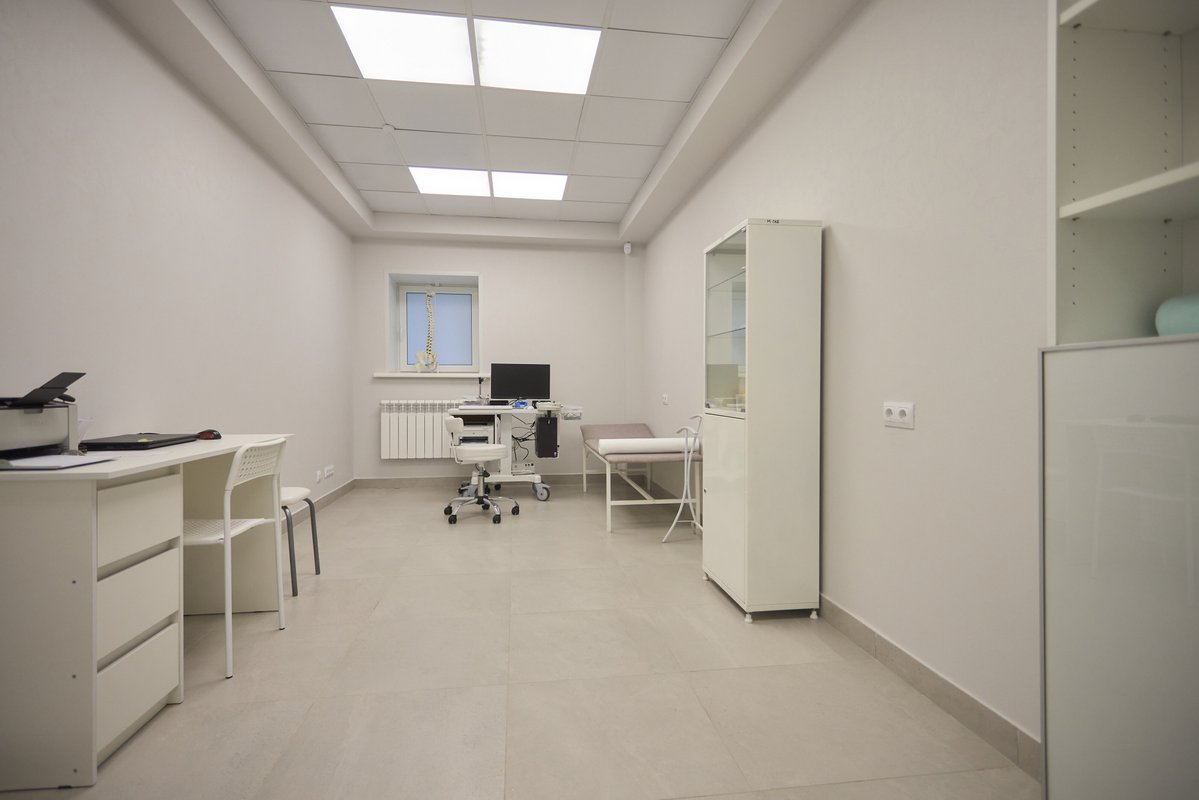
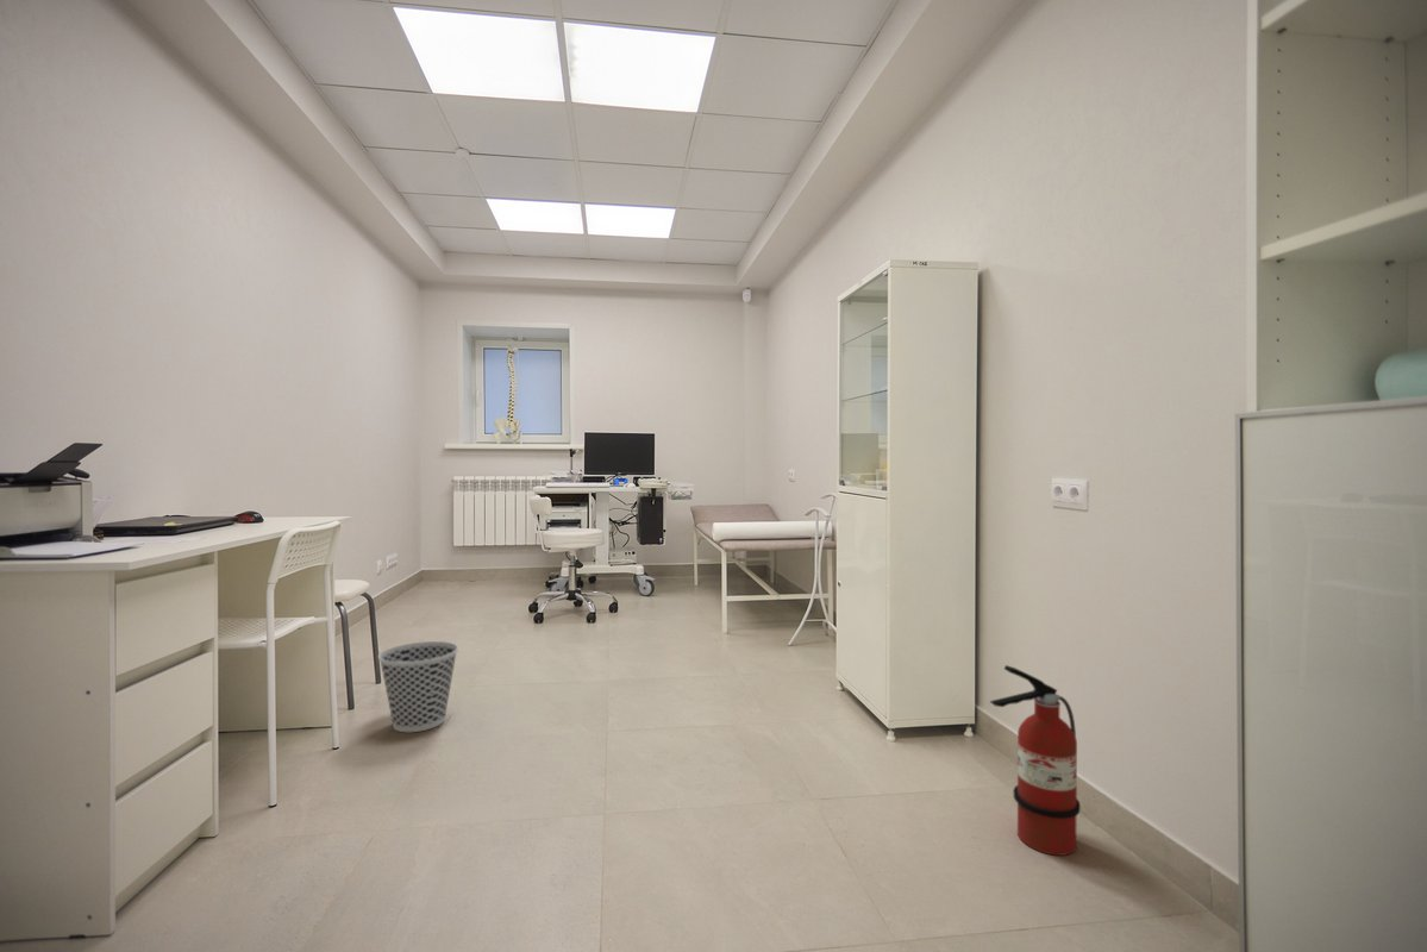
+ wastebasket (419, 687)
+ fire extinguisher (1034, 753)
